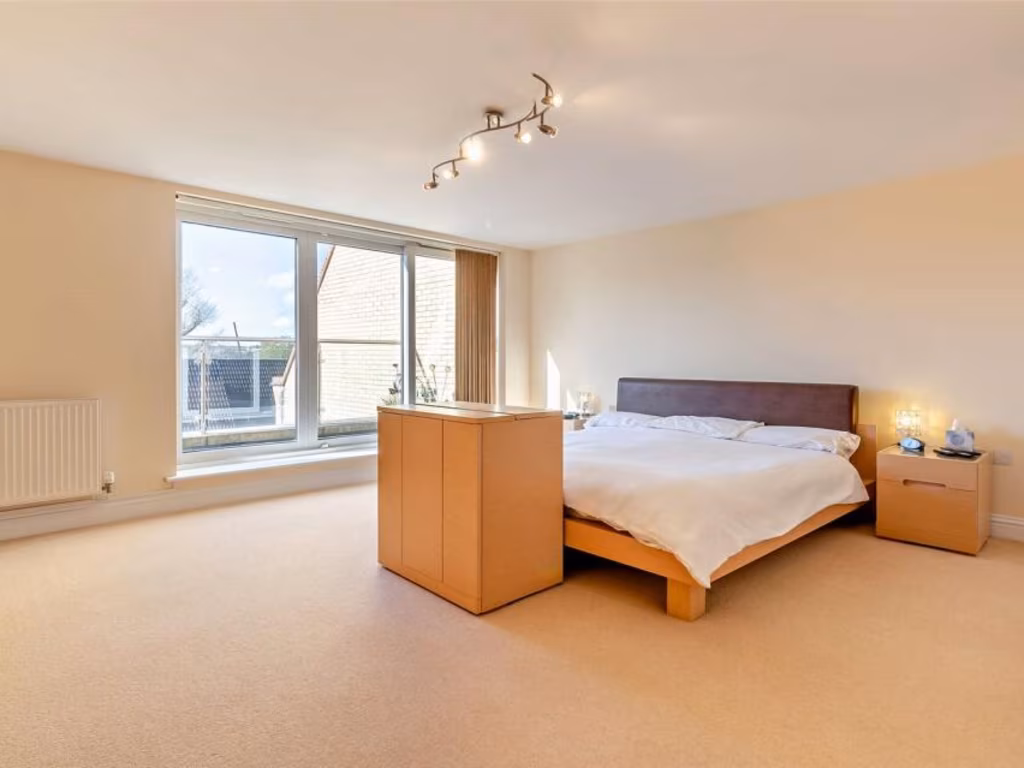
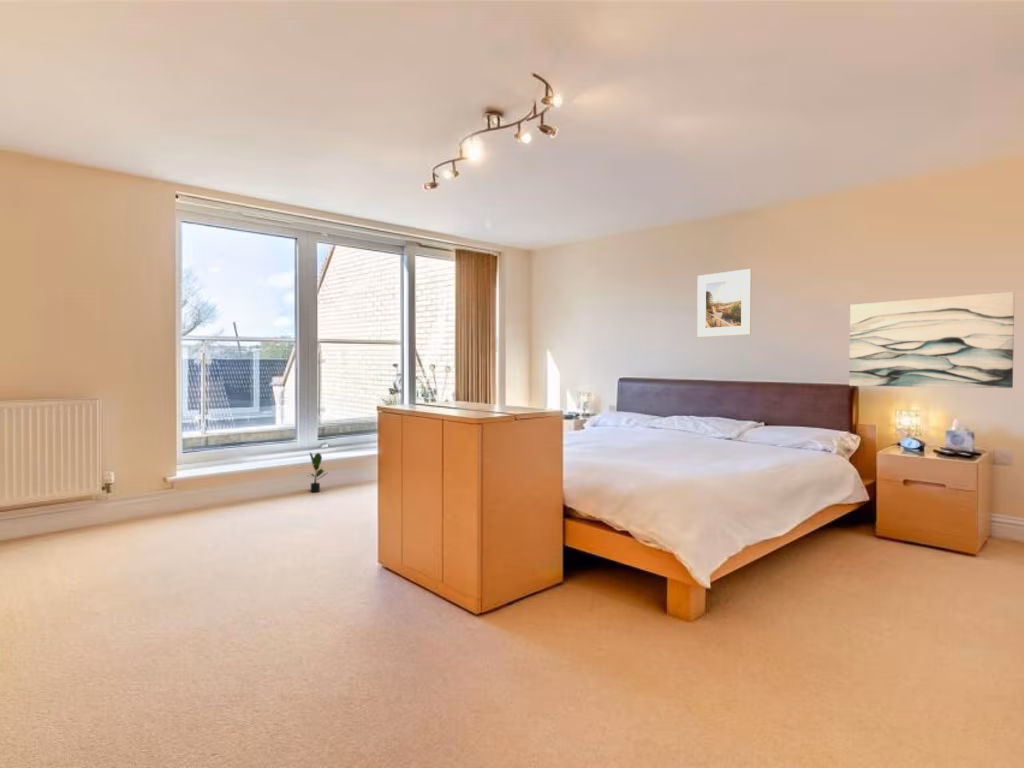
+ potted plant (317, 471)
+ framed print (723, 304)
+ wall art (924, 342)
